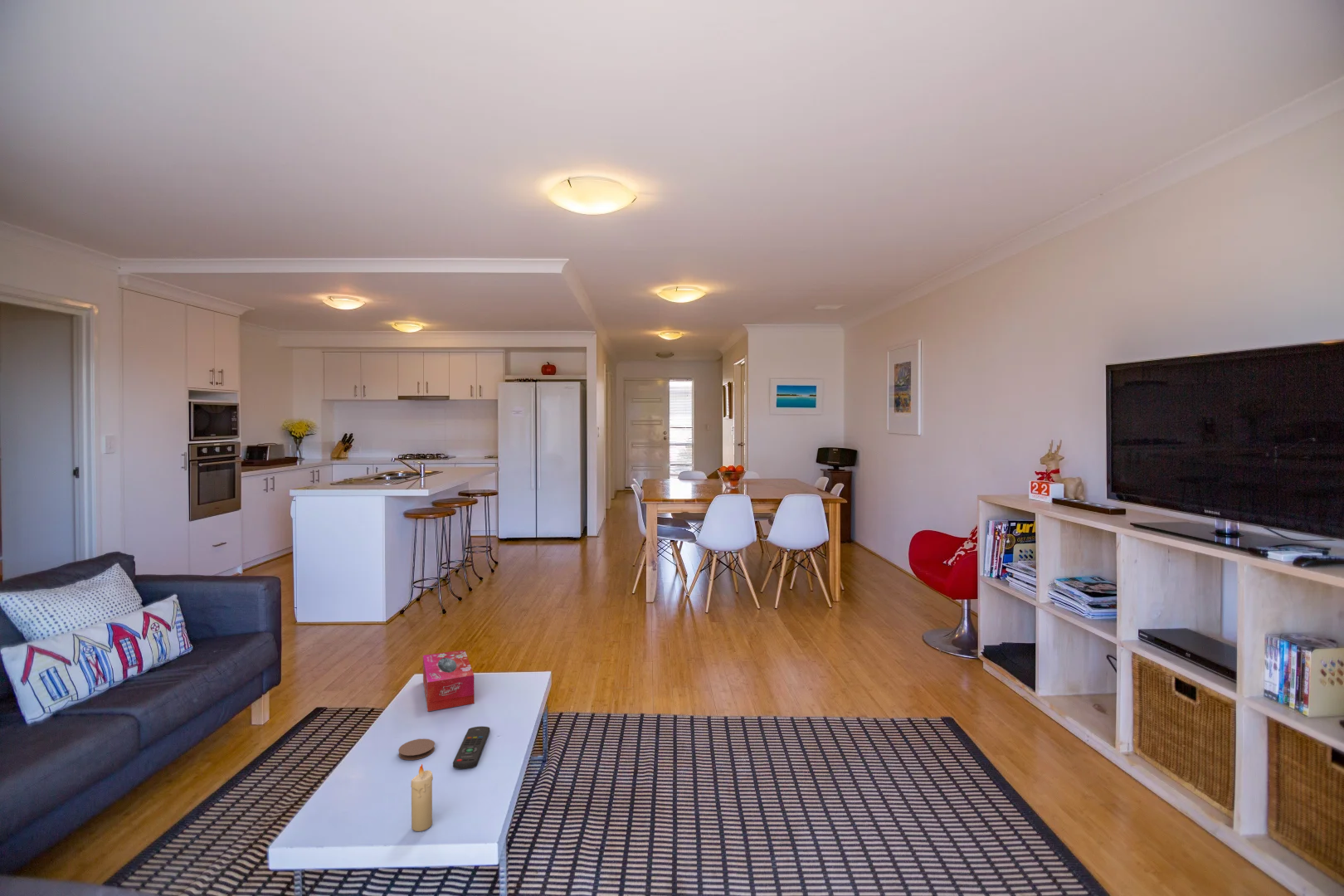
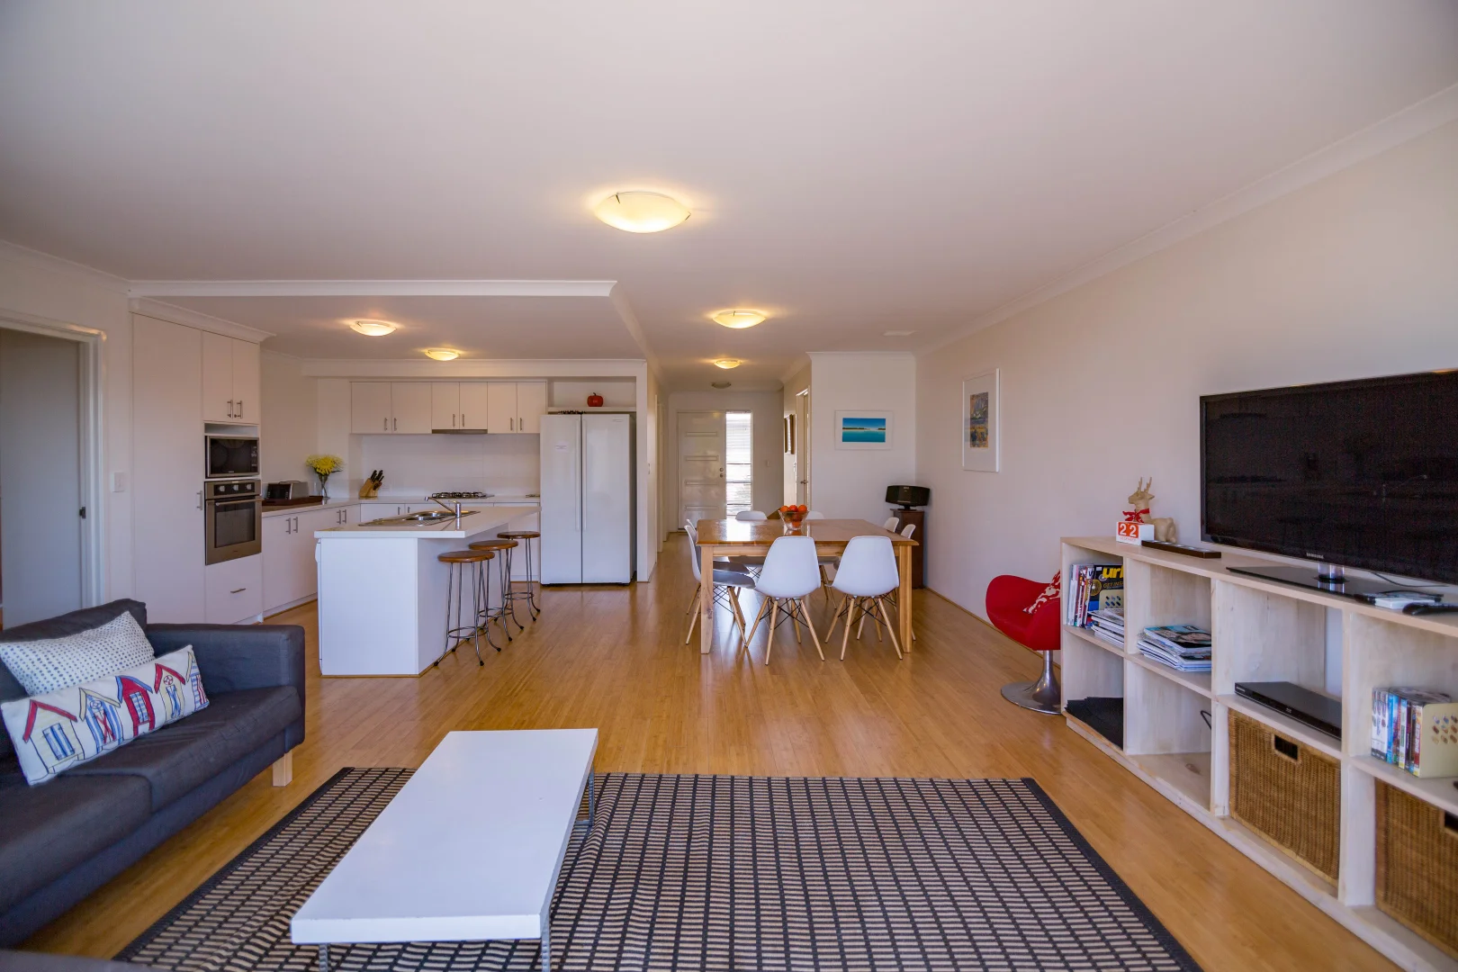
- coaster (416, 749)
- candle (421, 795)
- tissue box (447, 678)
- remote control (472, 746)
